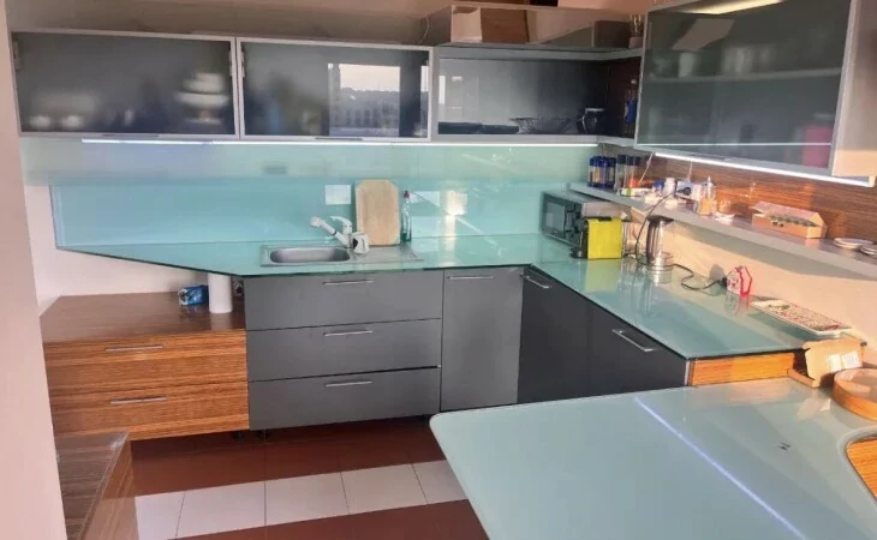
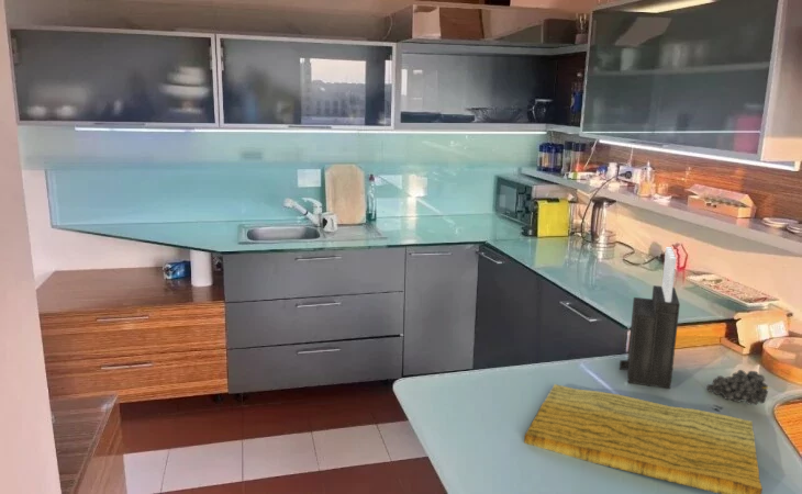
+ cutting board (641, 431)
+ fruit (740, 383)
+ knife block (649, 313)
